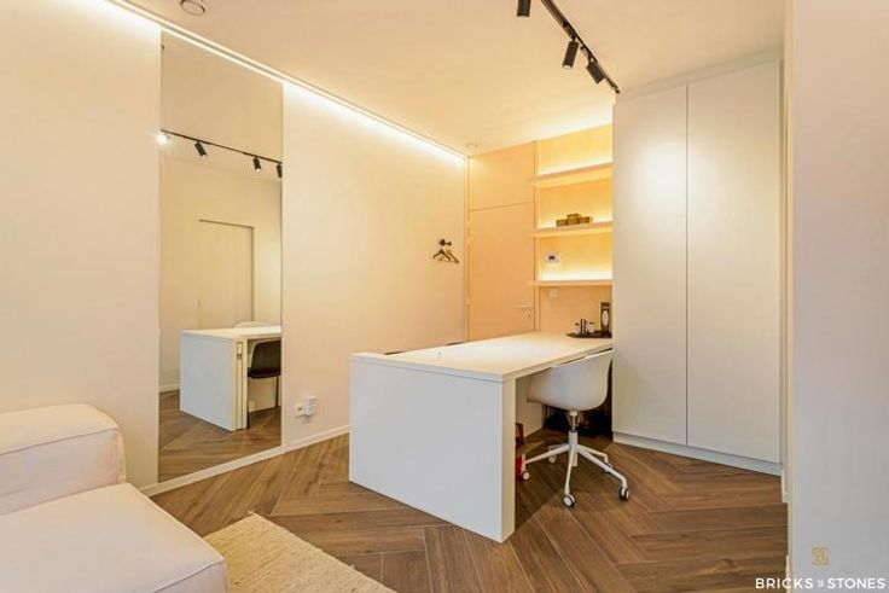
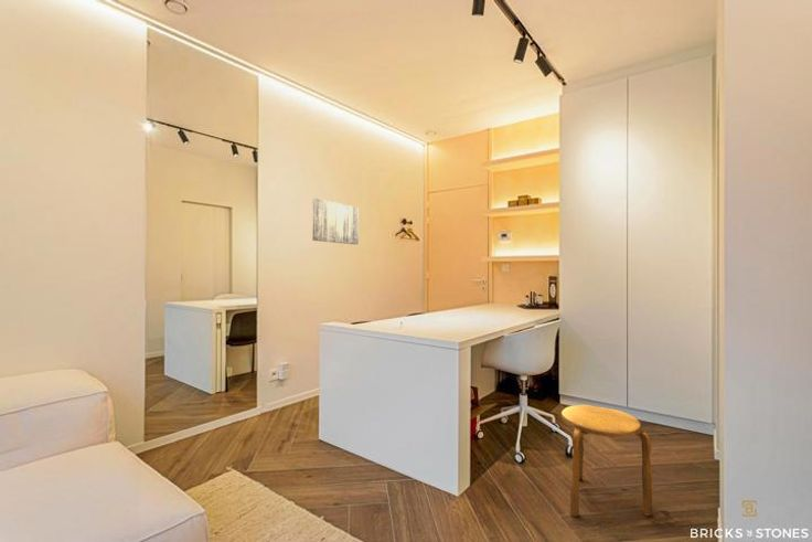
+ stool (583, 456)
+ wall art (336, 223)
